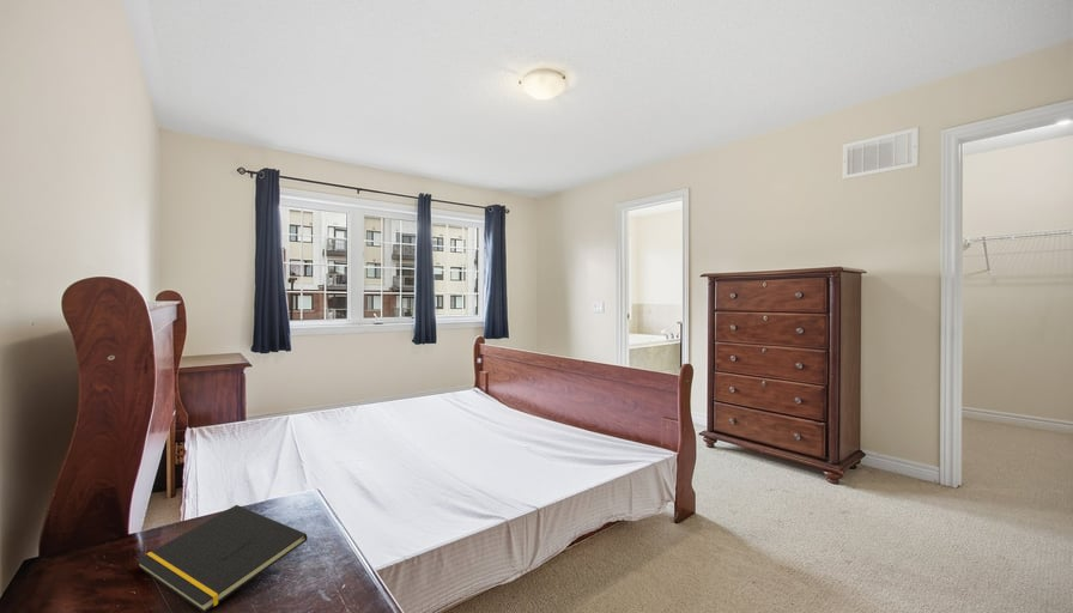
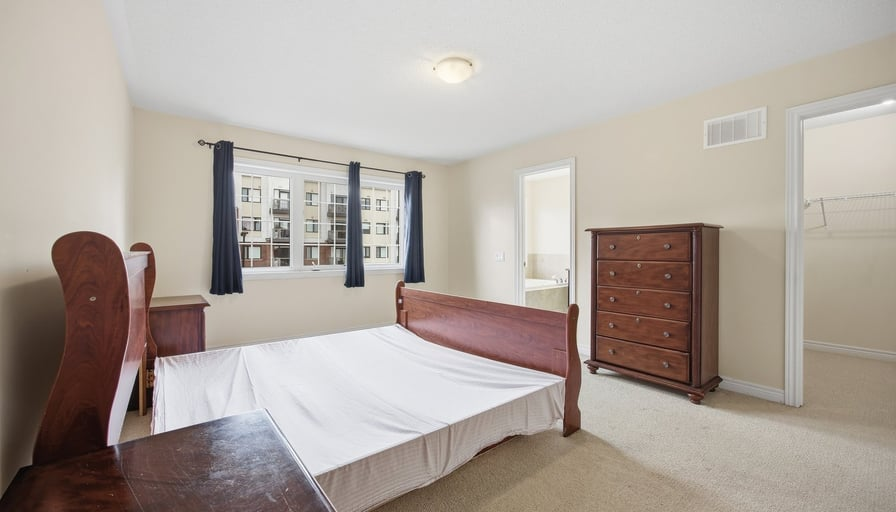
- notepad (223, 550)
